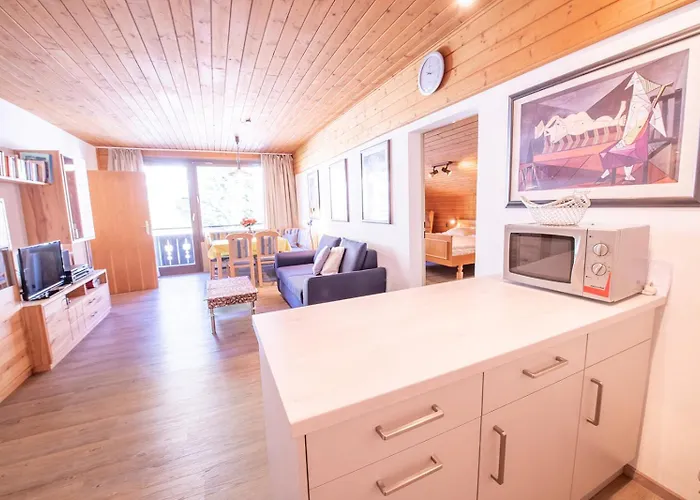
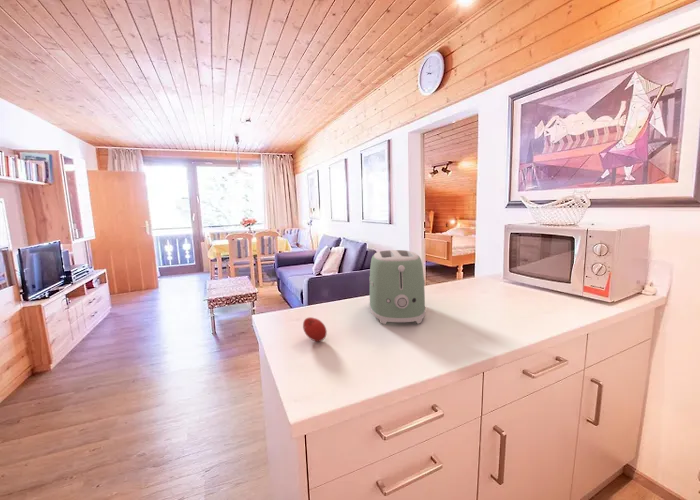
+ toaster (395, 281)
+ fruit (314, 328)
